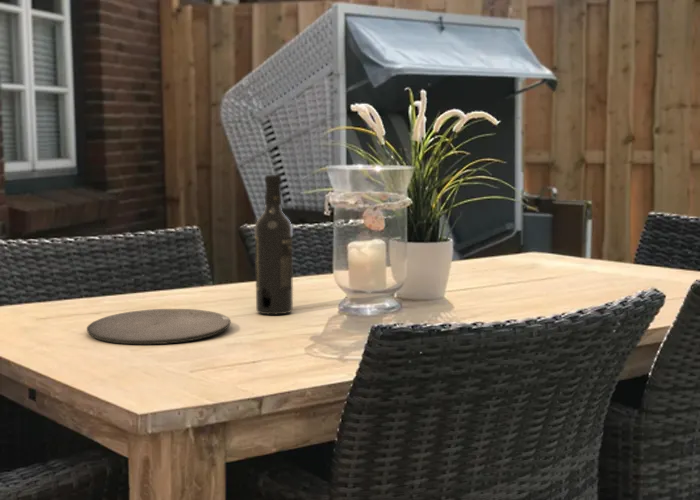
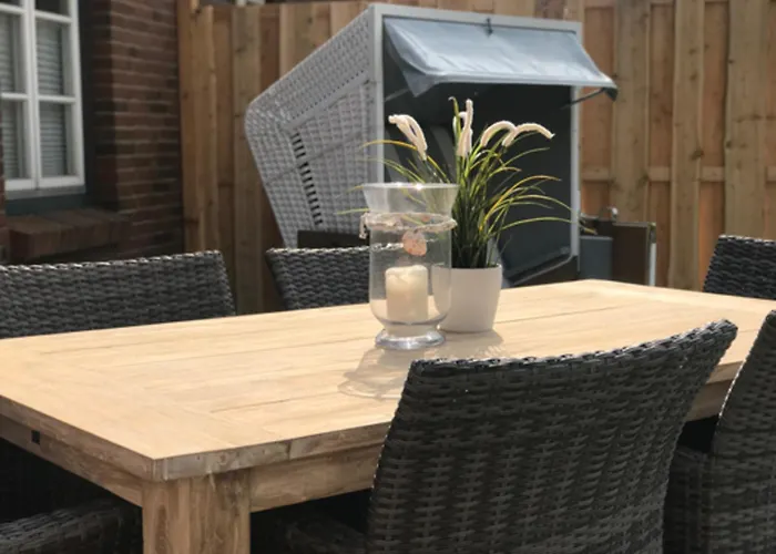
- wine bottle (273, 244)
- plate (159, 325)
